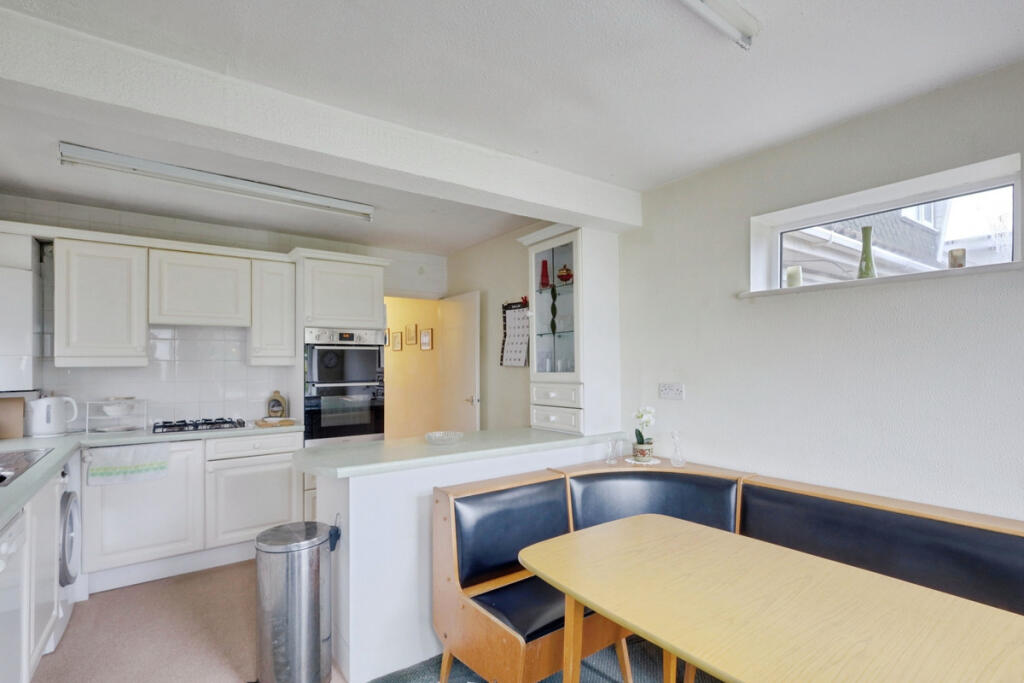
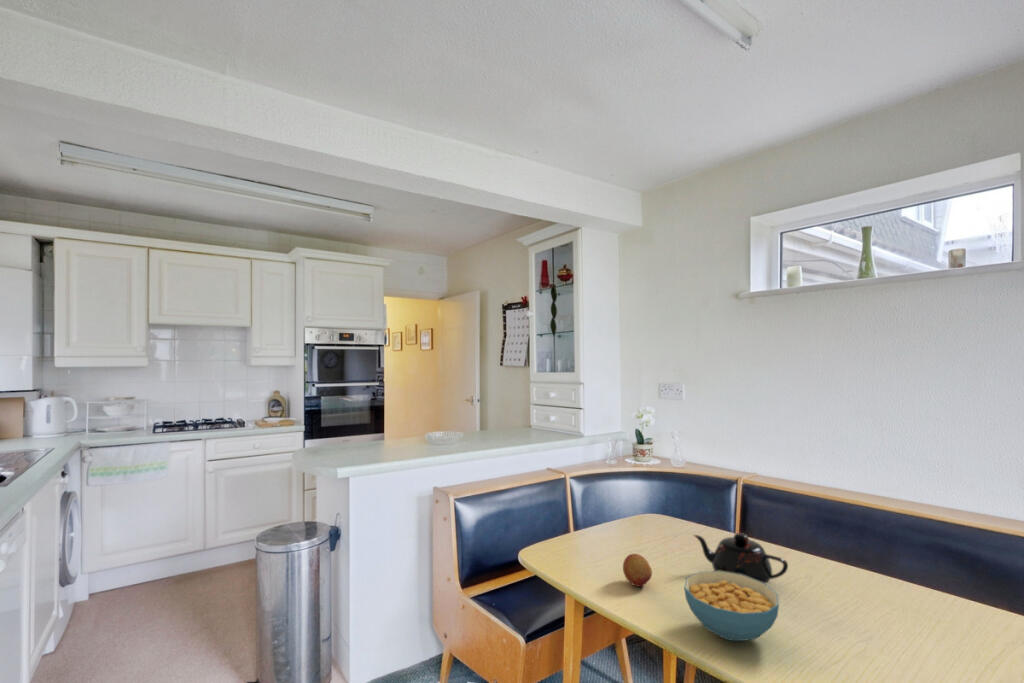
+ teapot (738, 556)
+ fruit (637, 569)
+ cereal bowl (730, 612)
